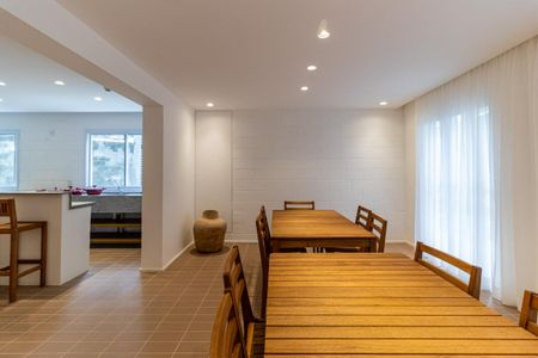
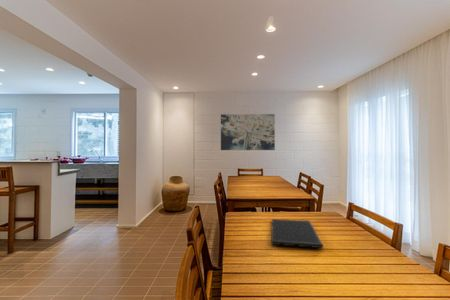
+ cutting board (293, 231)
+ wall art (247, 132)
